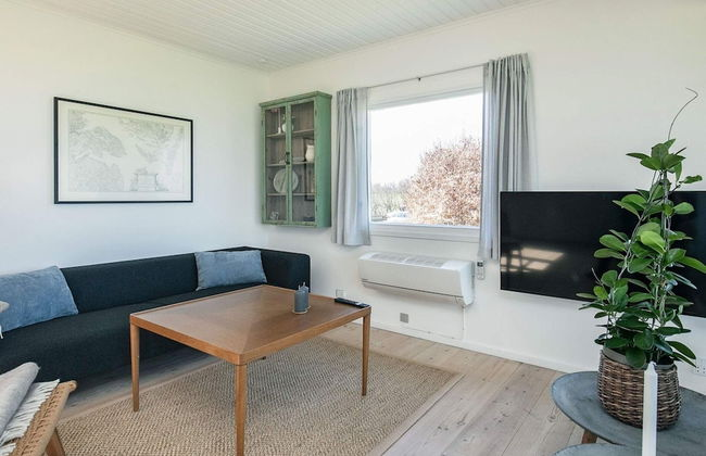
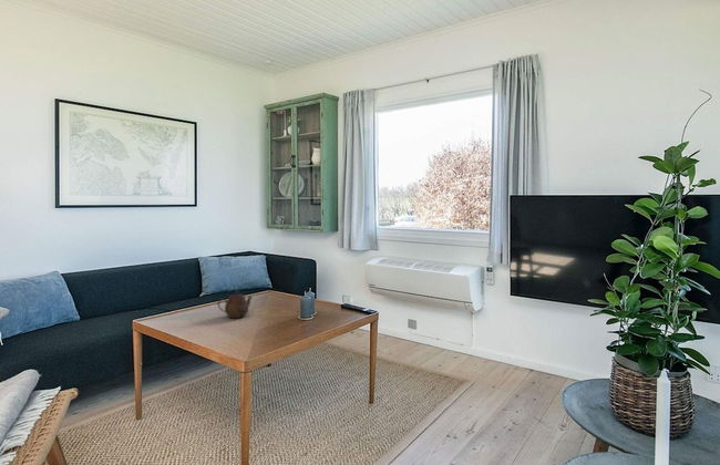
+ teapot (235, 303)
